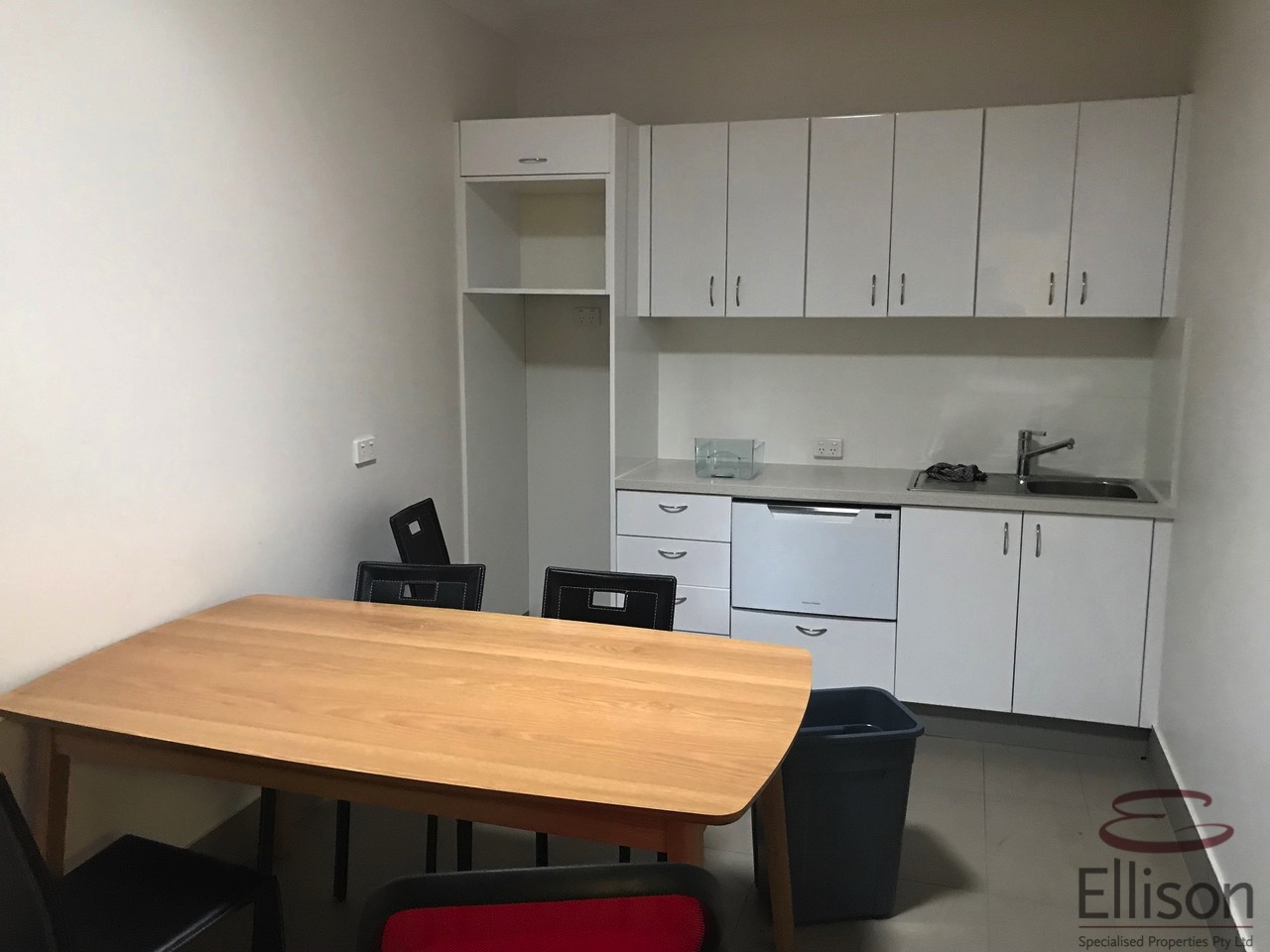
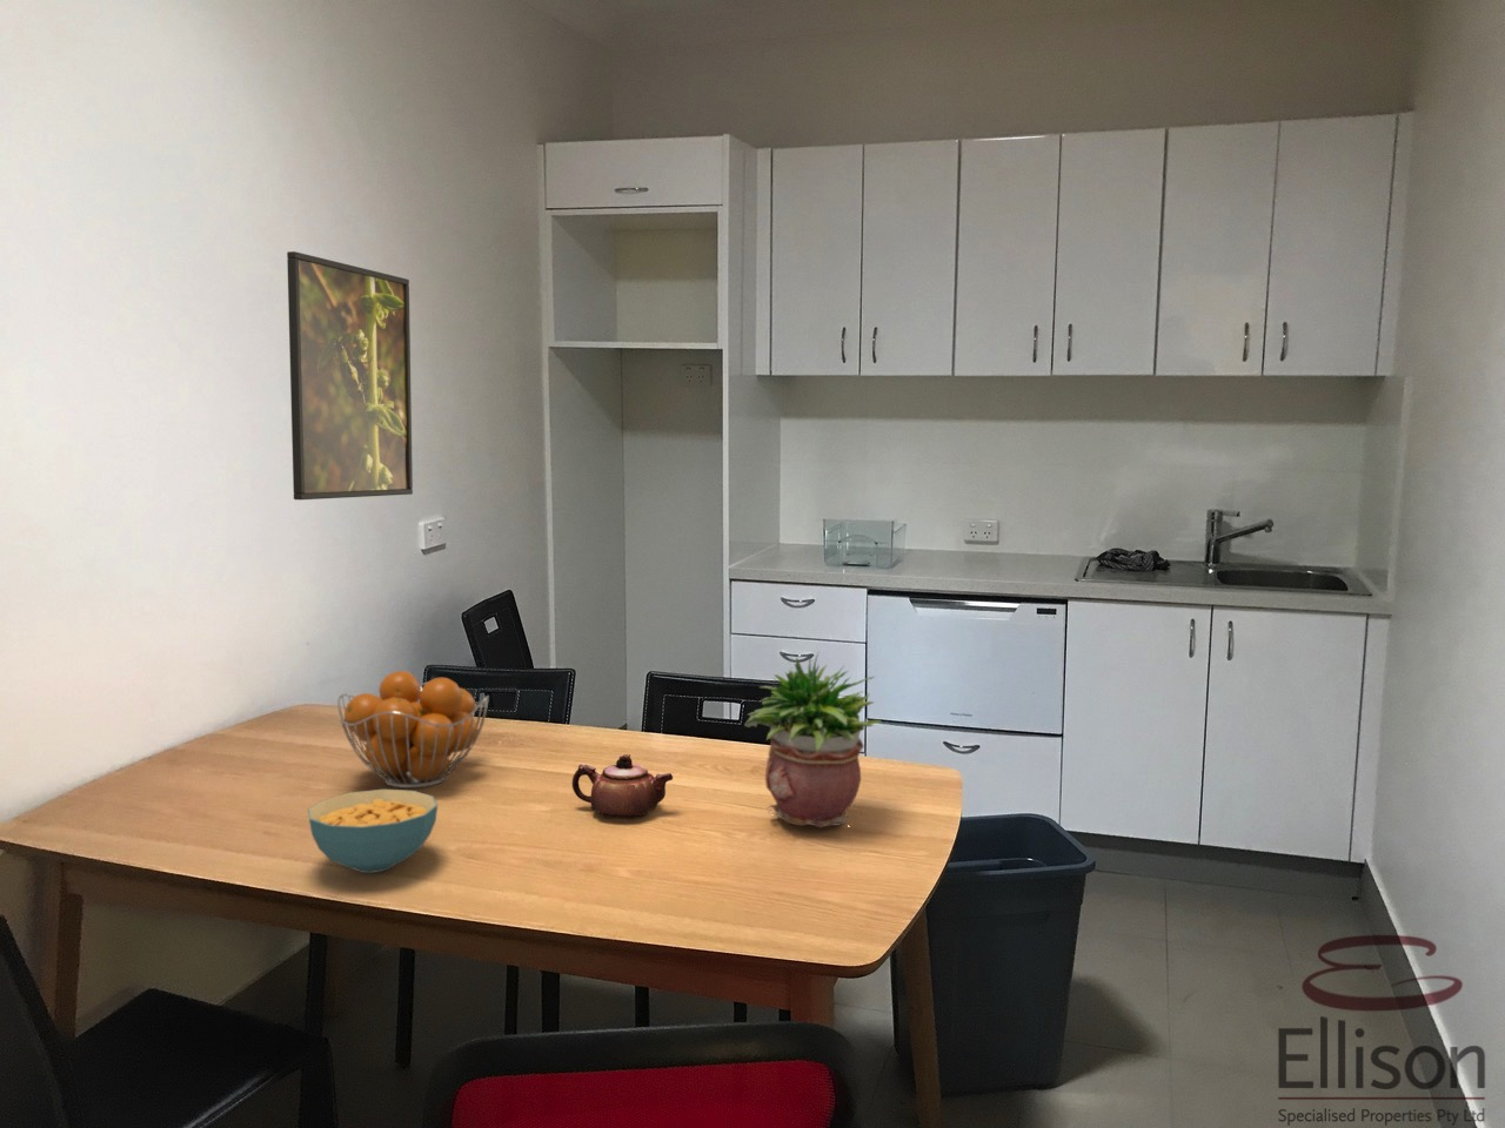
+ fruit basket (414, 728)
+ teapot (622, 781)
+ potted plant (818, 738)
+ cereal bowl (373, 837)
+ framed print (354, 382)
